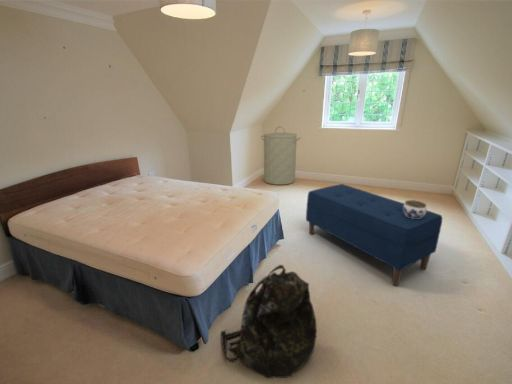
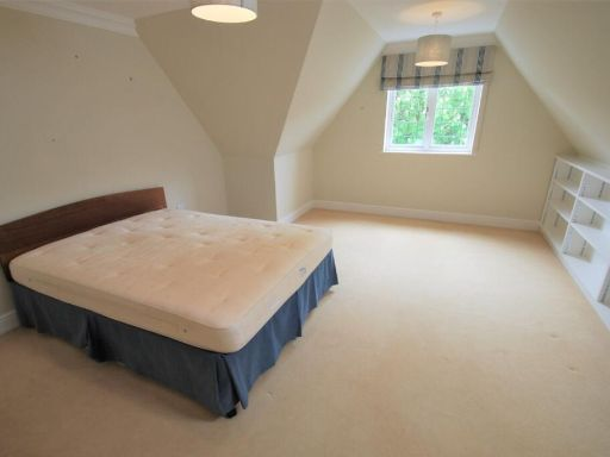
- jar (414, 209)
- laundry hamper (279, 154)
- backpack (268, 304)
- bench (363, 226)
